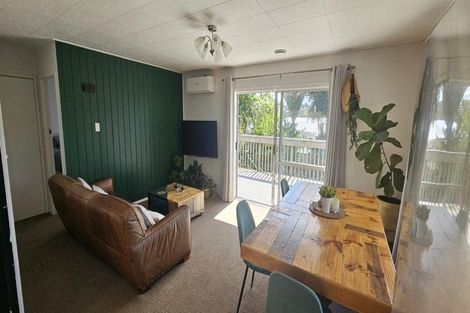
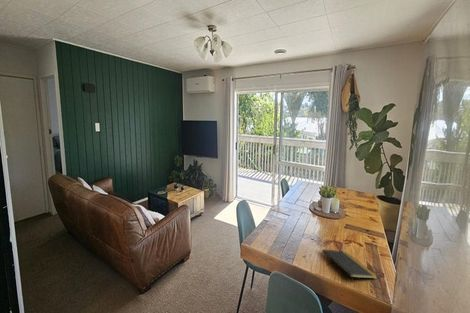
+ notepad (347, 262)
